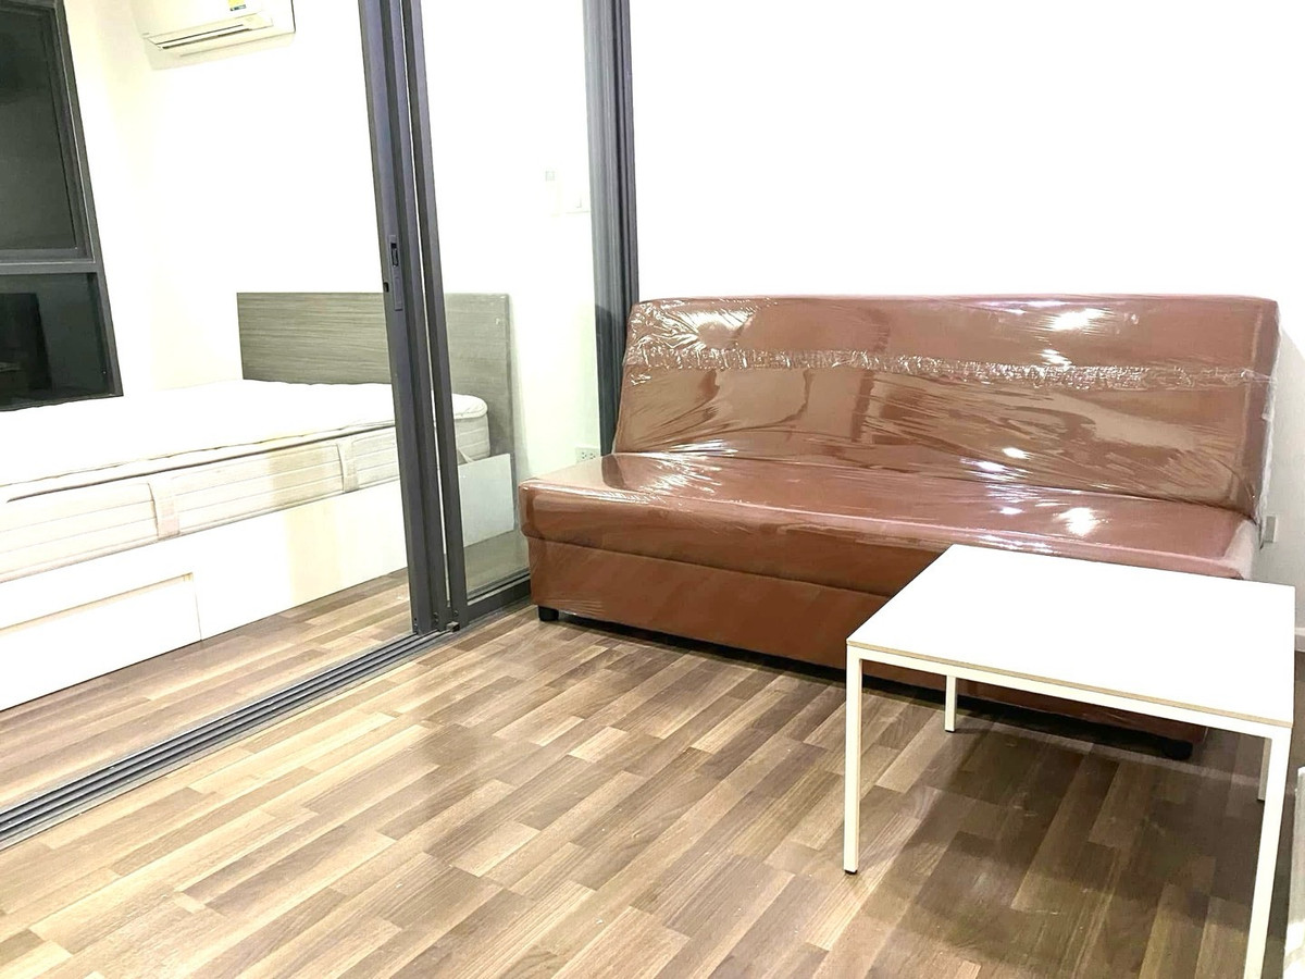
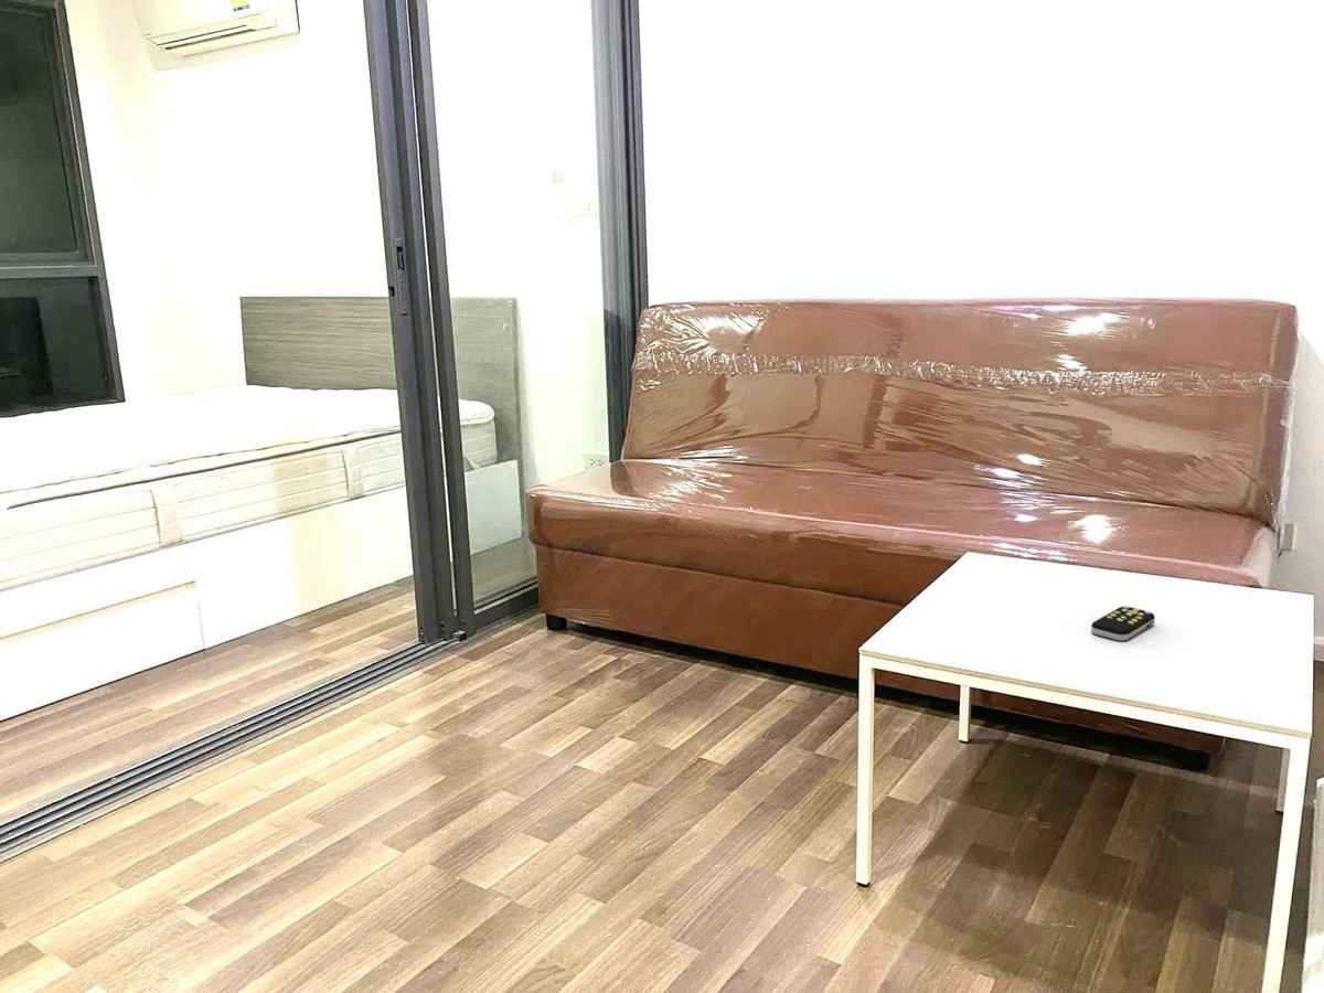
+ remote control (1123, 622)
